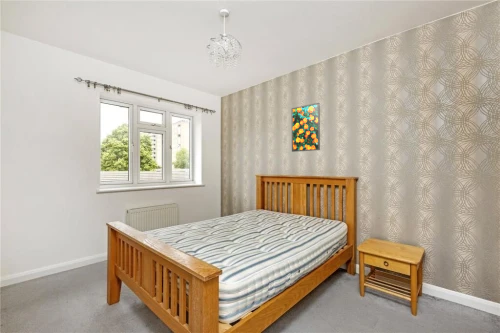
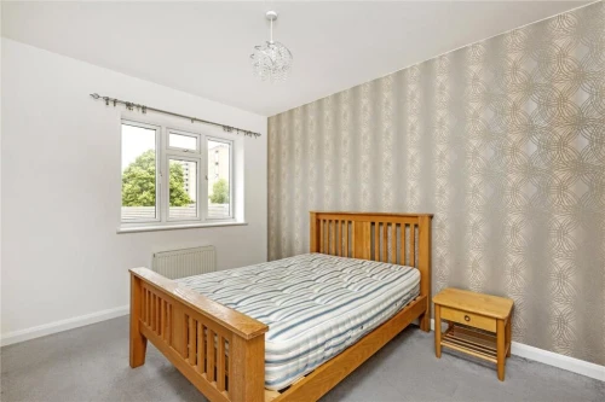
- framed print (305, 128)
